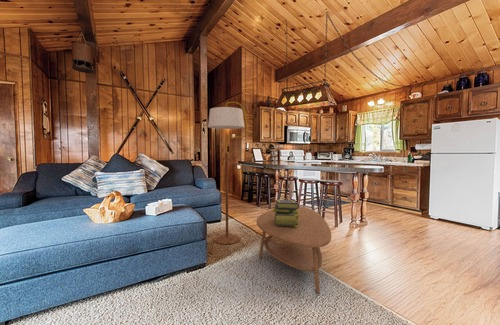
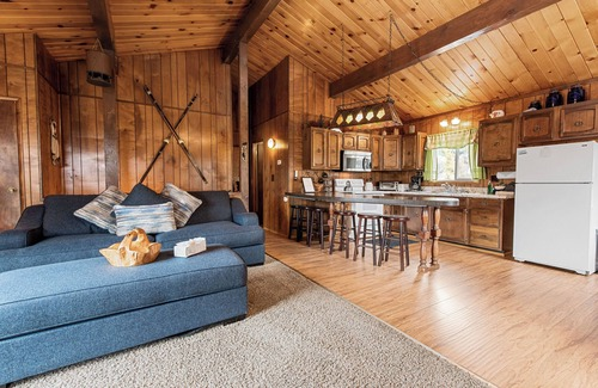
- stack of books (285, 211)
- floor lamp (227, 171)
- coffee table (290, 239)
